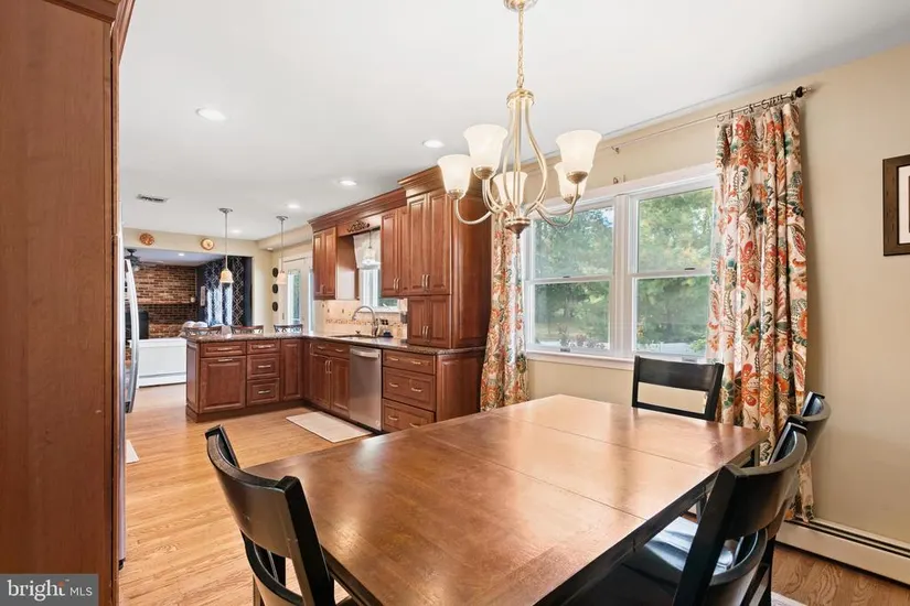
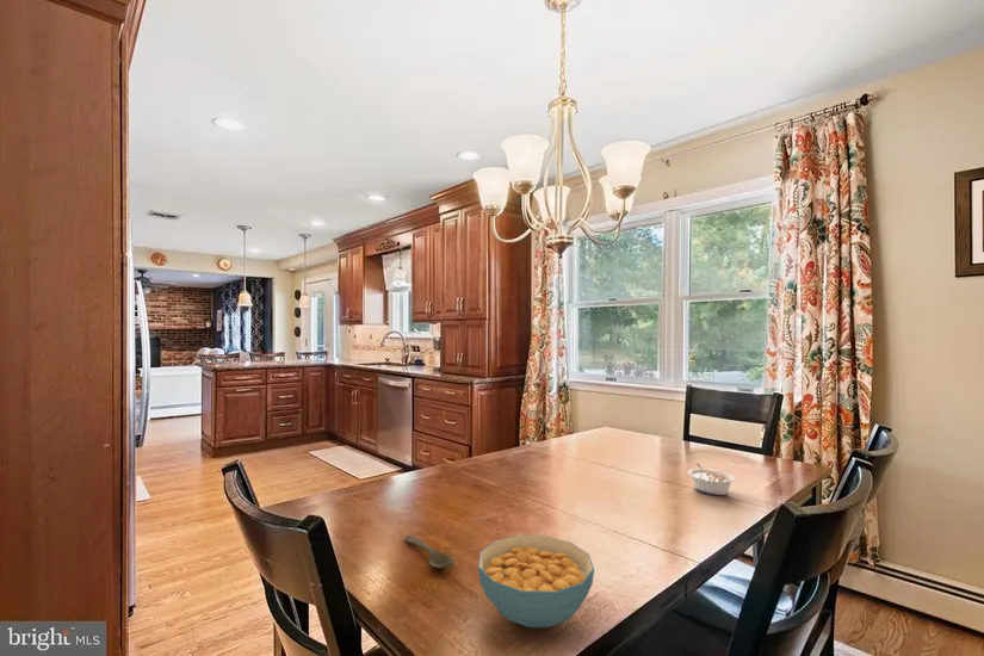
+ spoon (426, 549)
+ legume (708, 479)
+ cereal bowl (534, 588)
